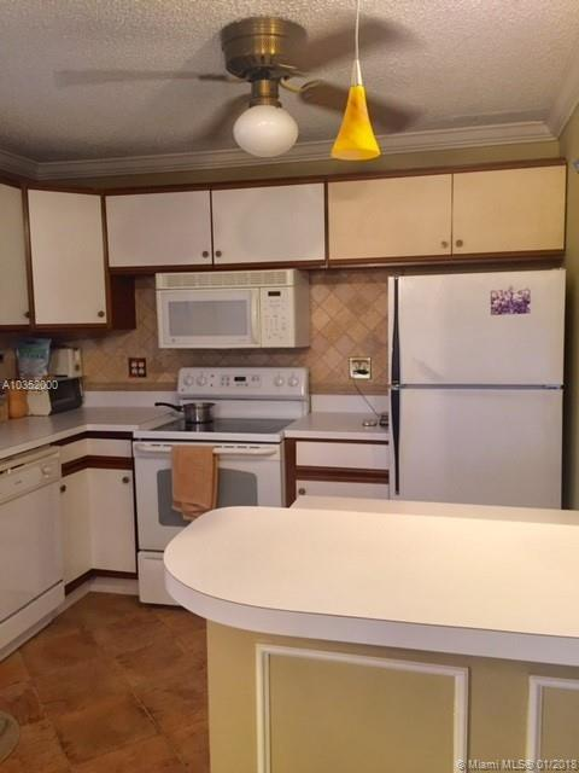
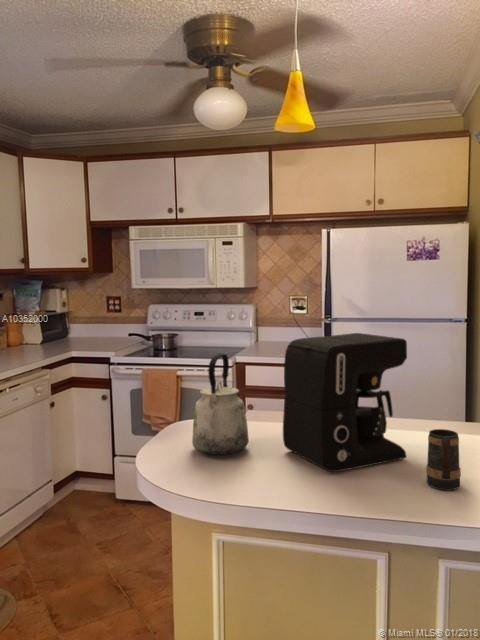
+ coffee maker (349, 396)
+ kettle (222, 400)
+ mug (443, 460)
